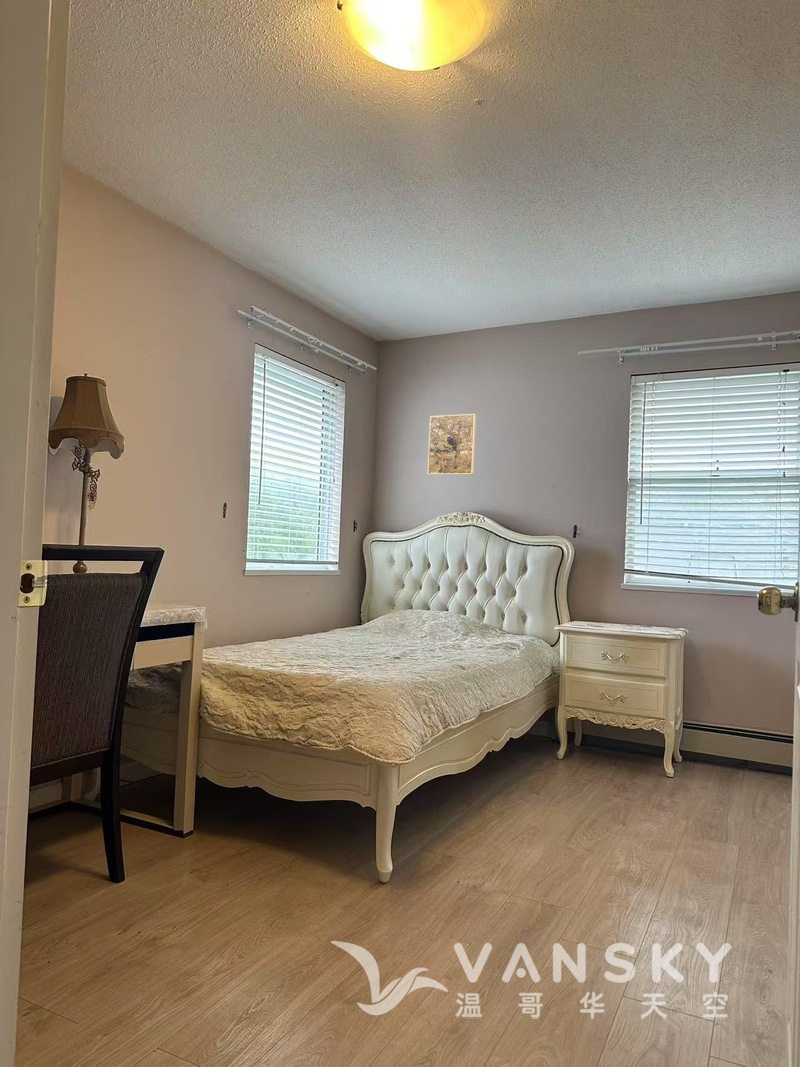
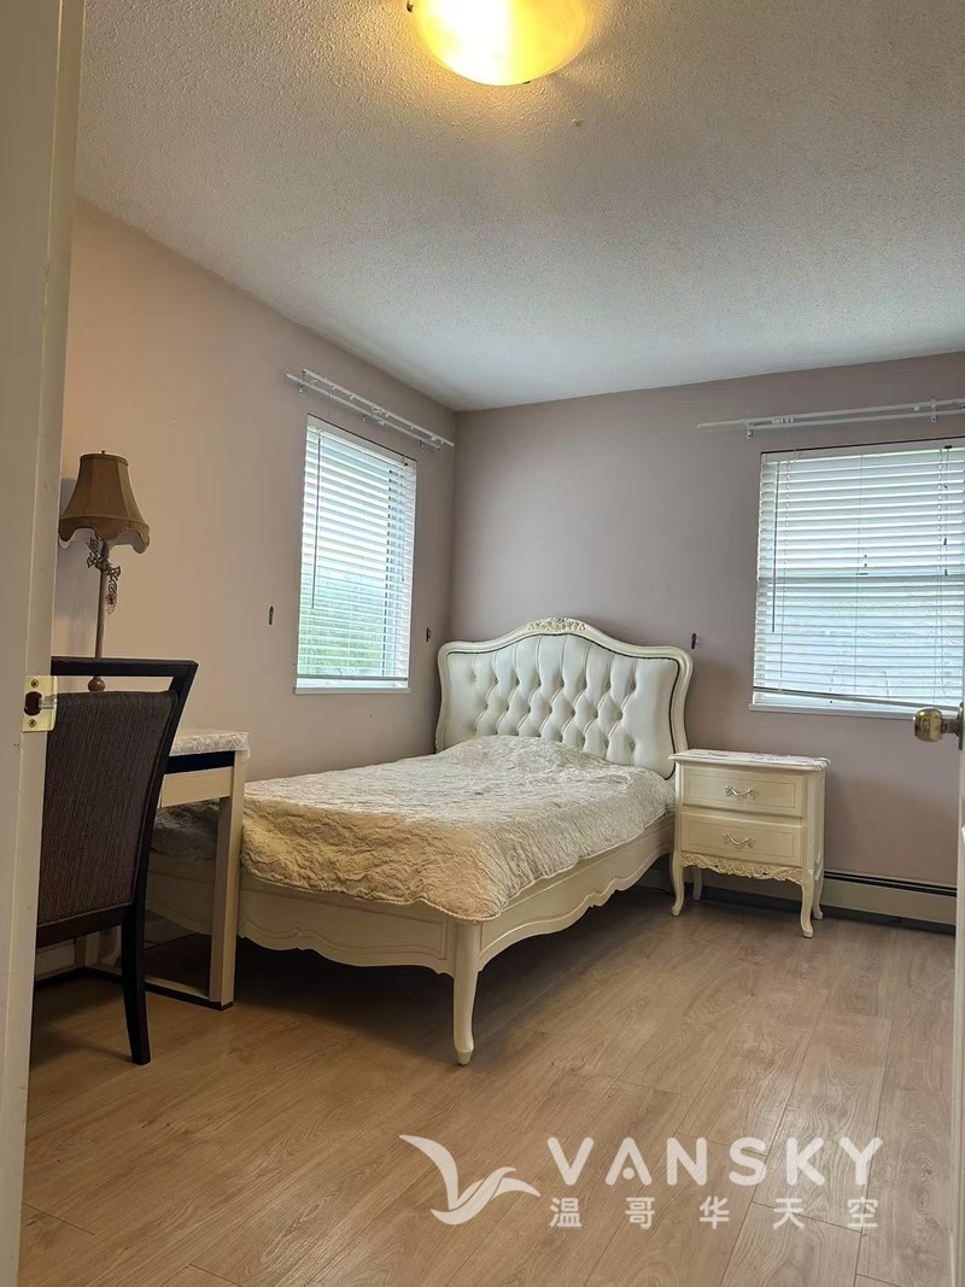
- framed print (451, 444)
